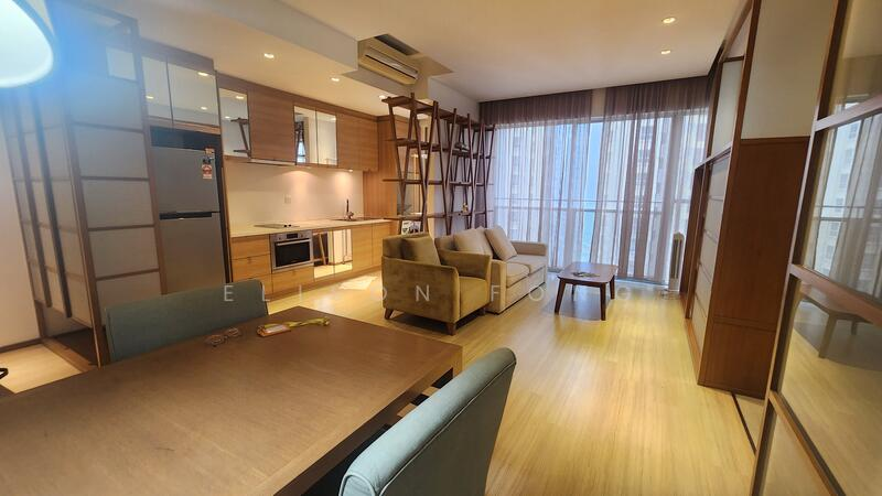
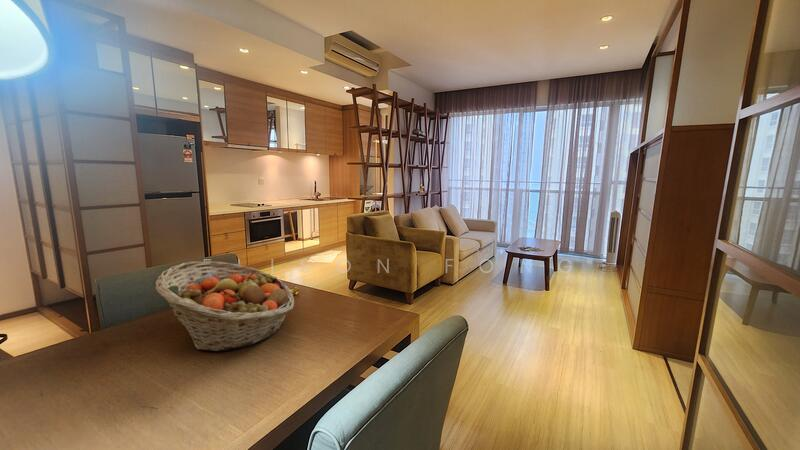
+ fruit basket (232, 297)
